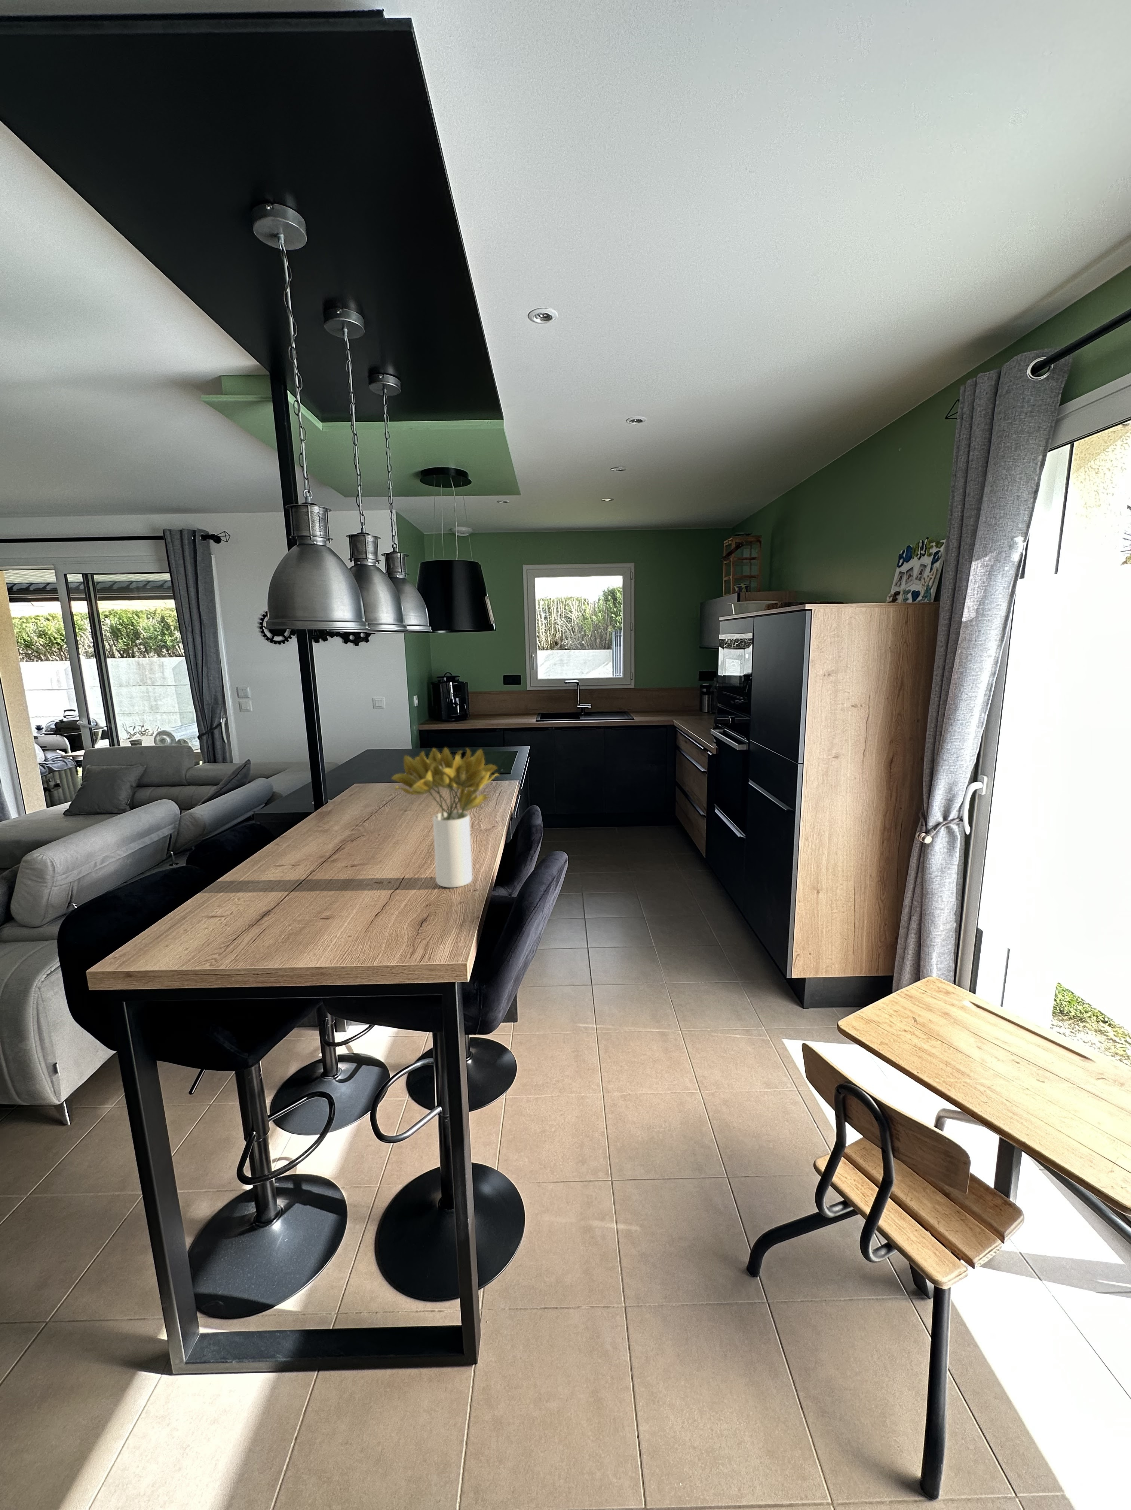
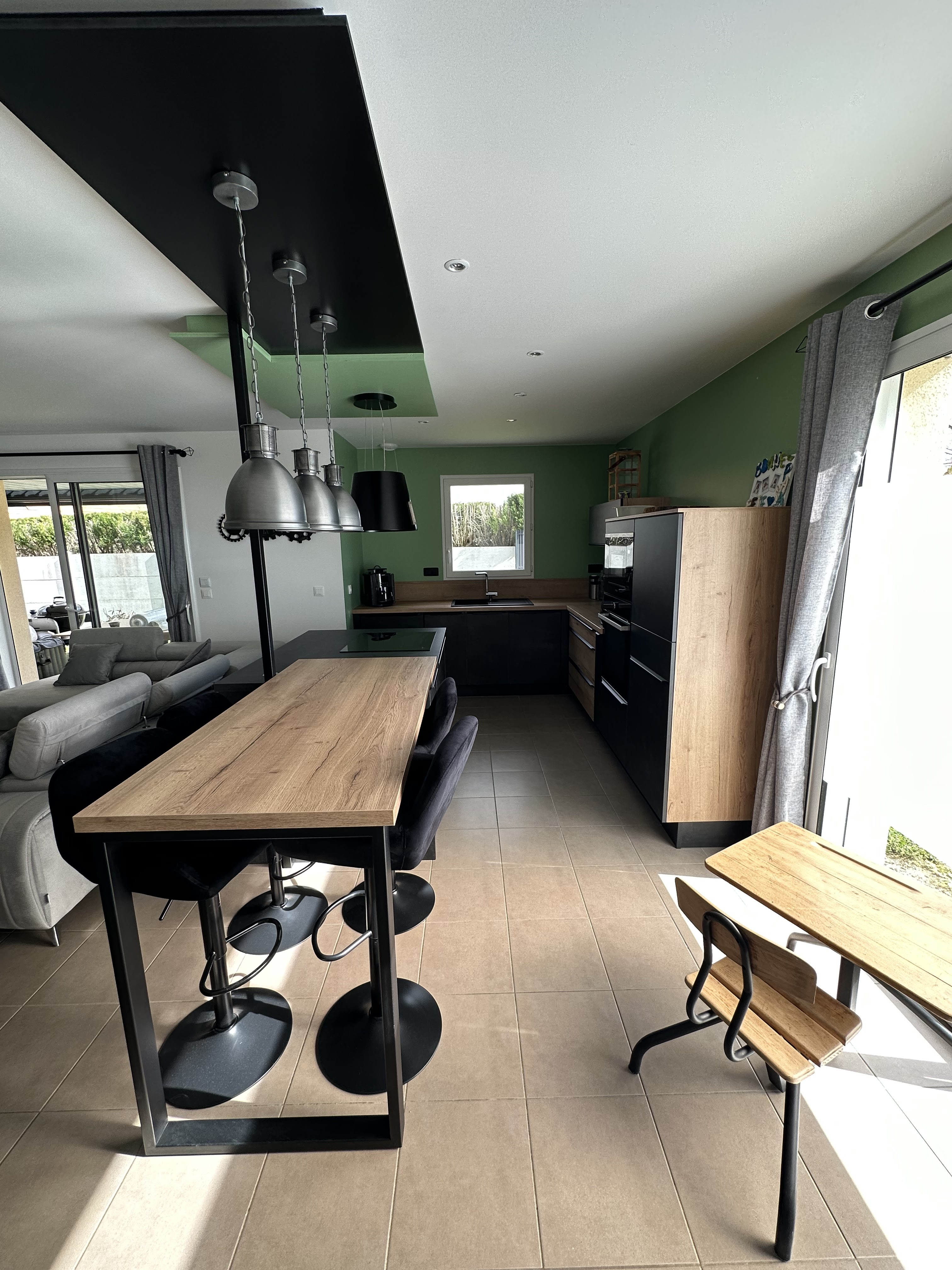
- flower bouquet (446, 816)
